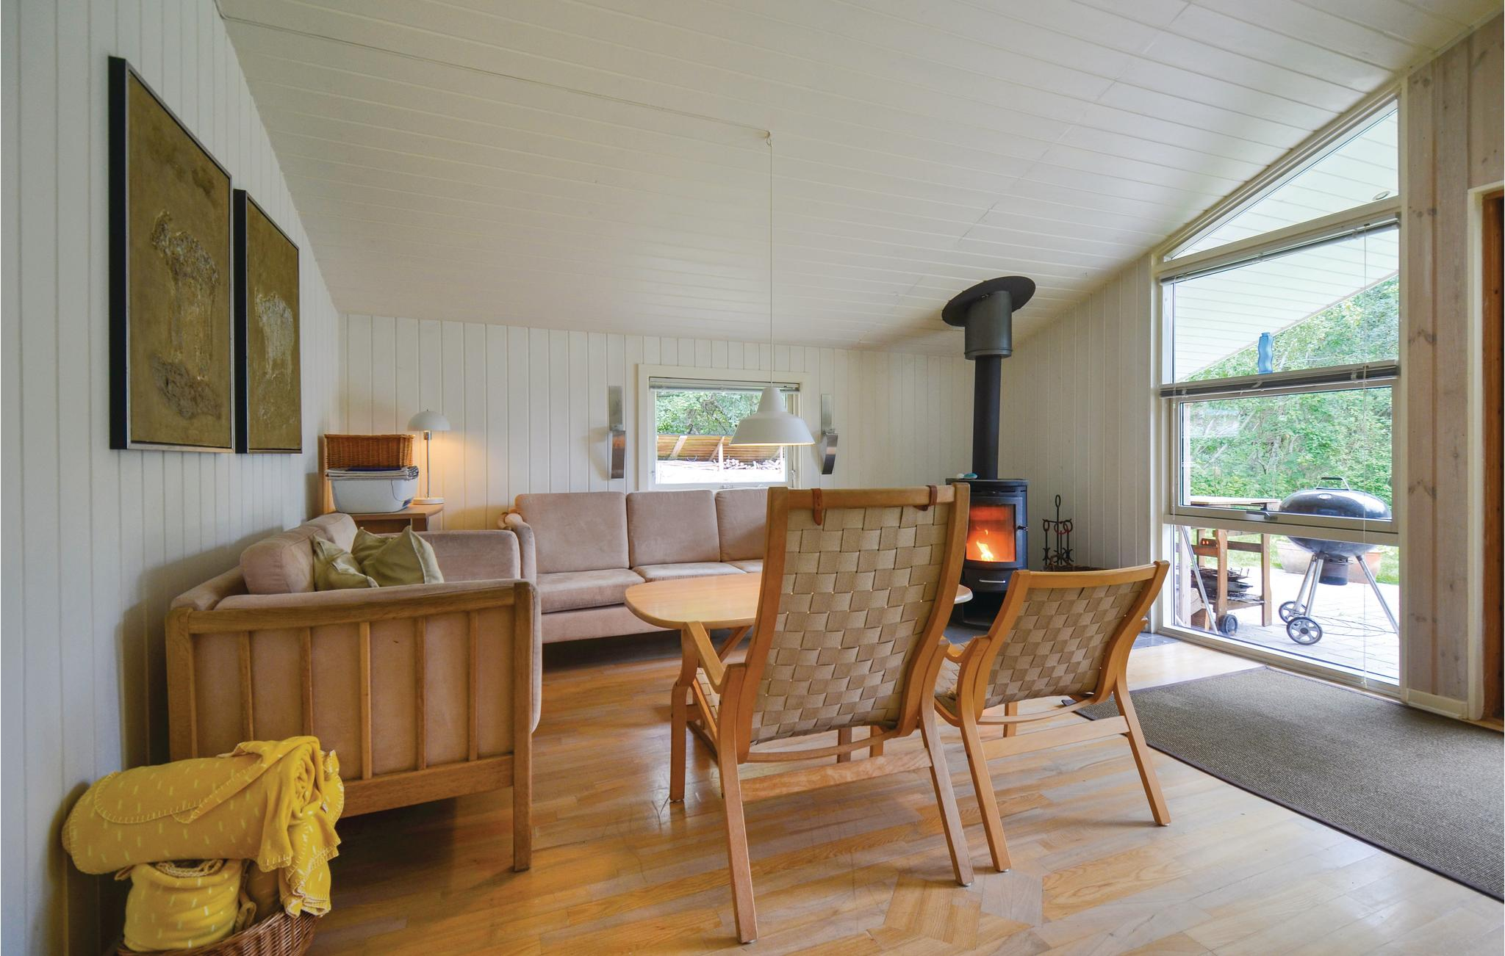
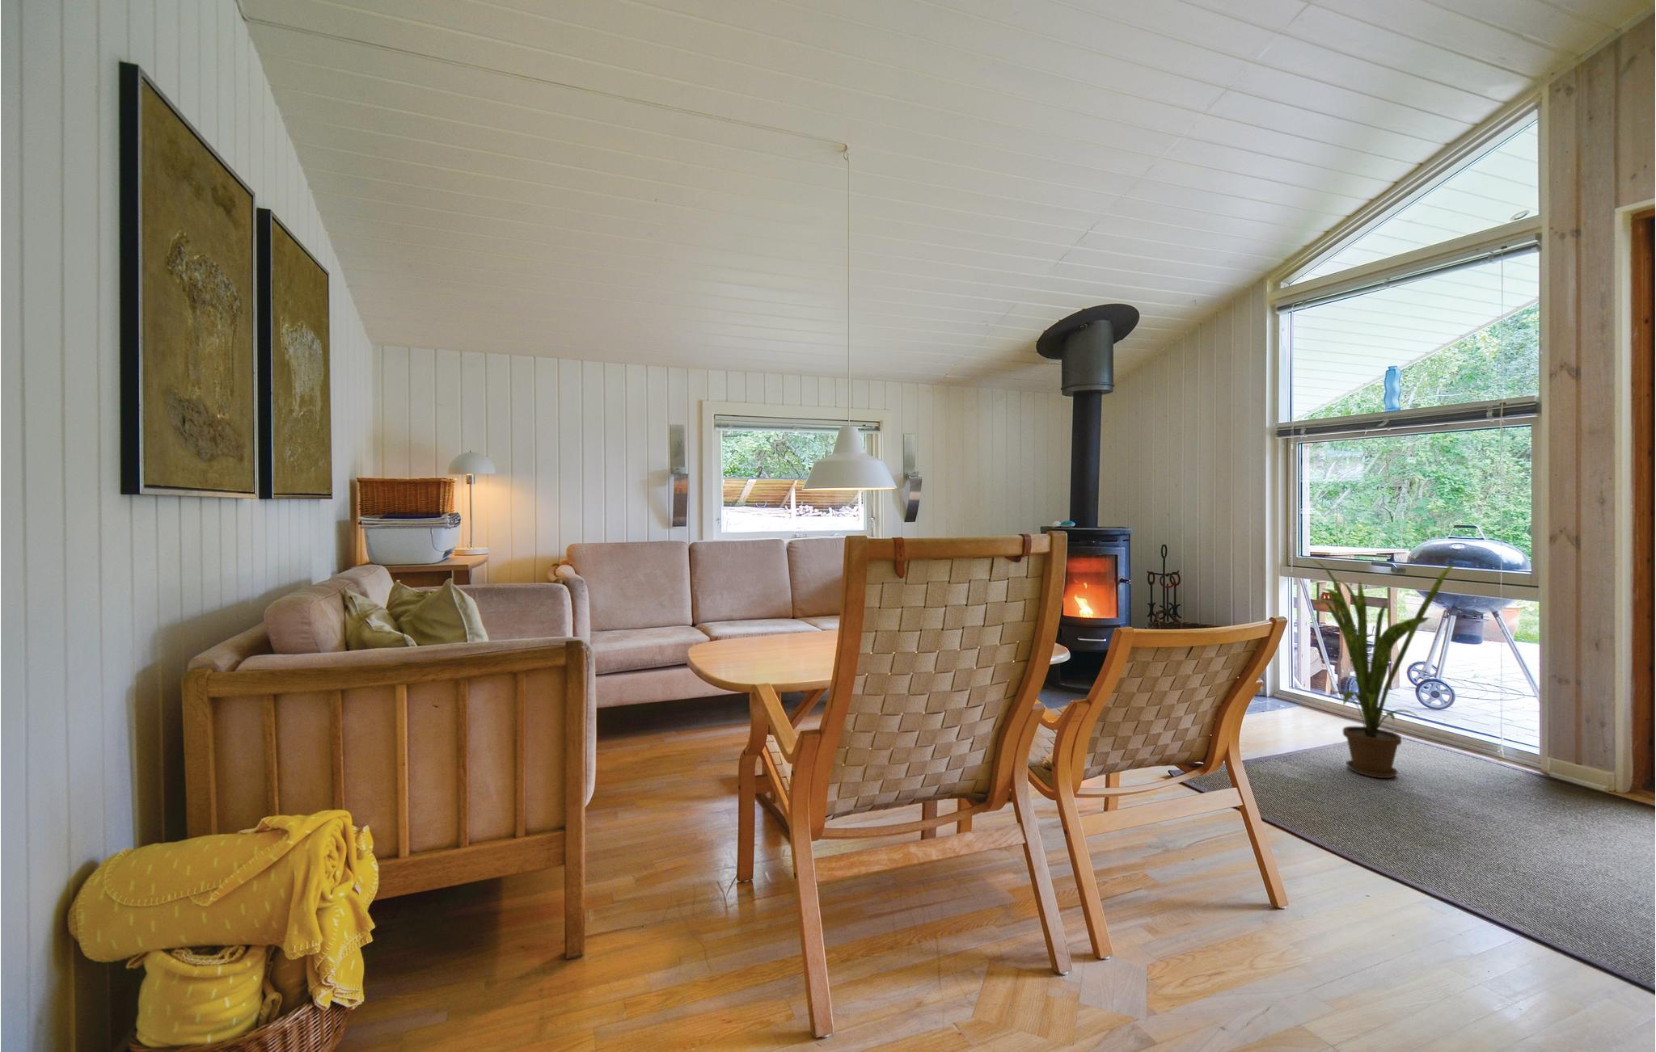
+ house plant (1357, 664)
